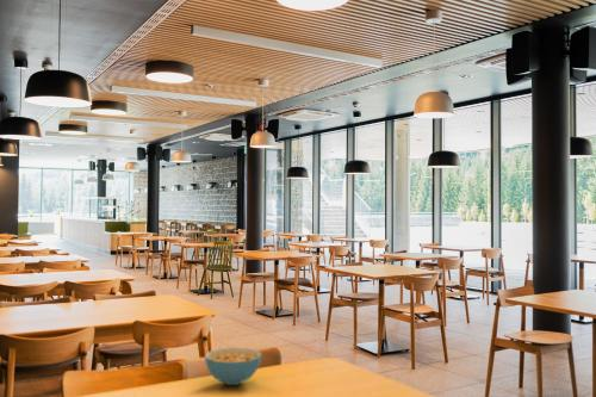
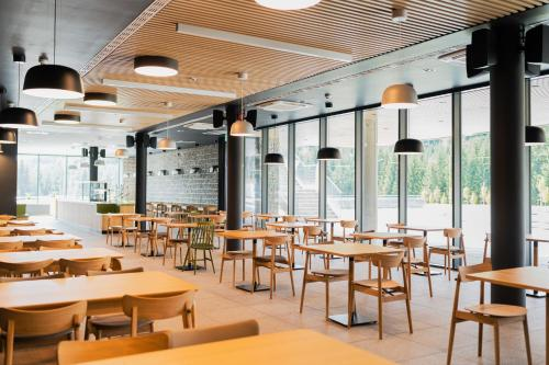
- cereal bowl (232, 368)
